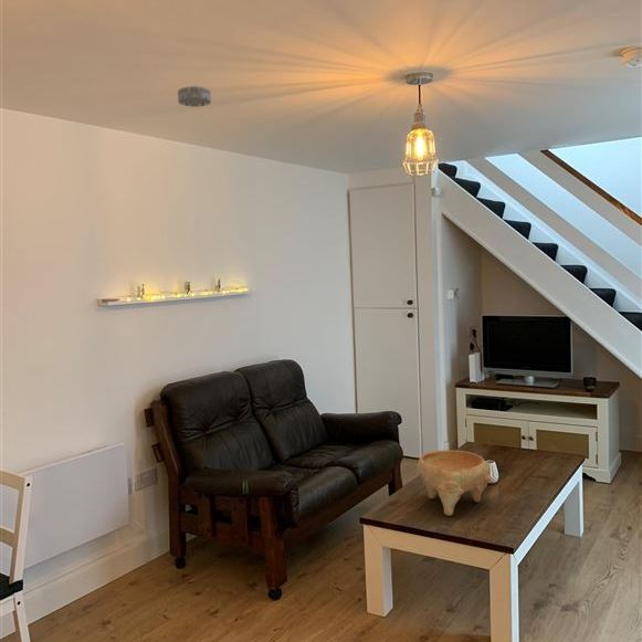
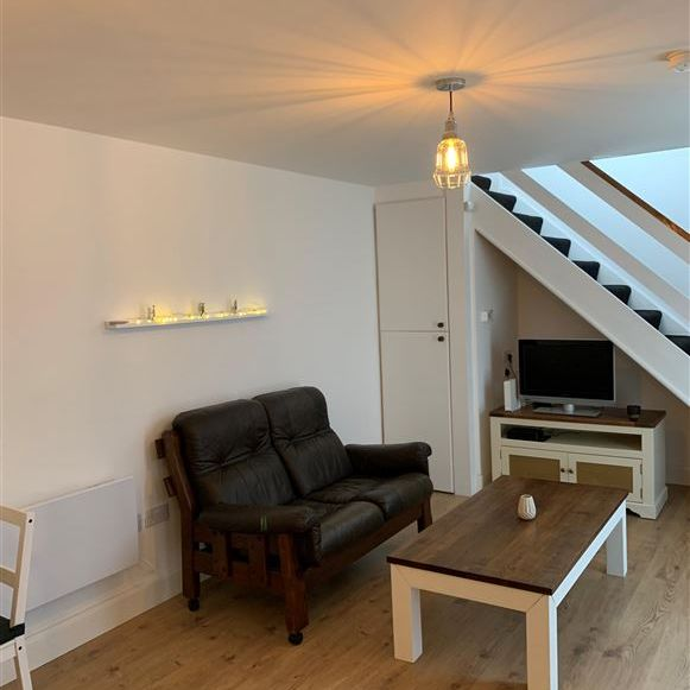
- decorative bowl (449, 482)
- smoke detector (193, 96)
